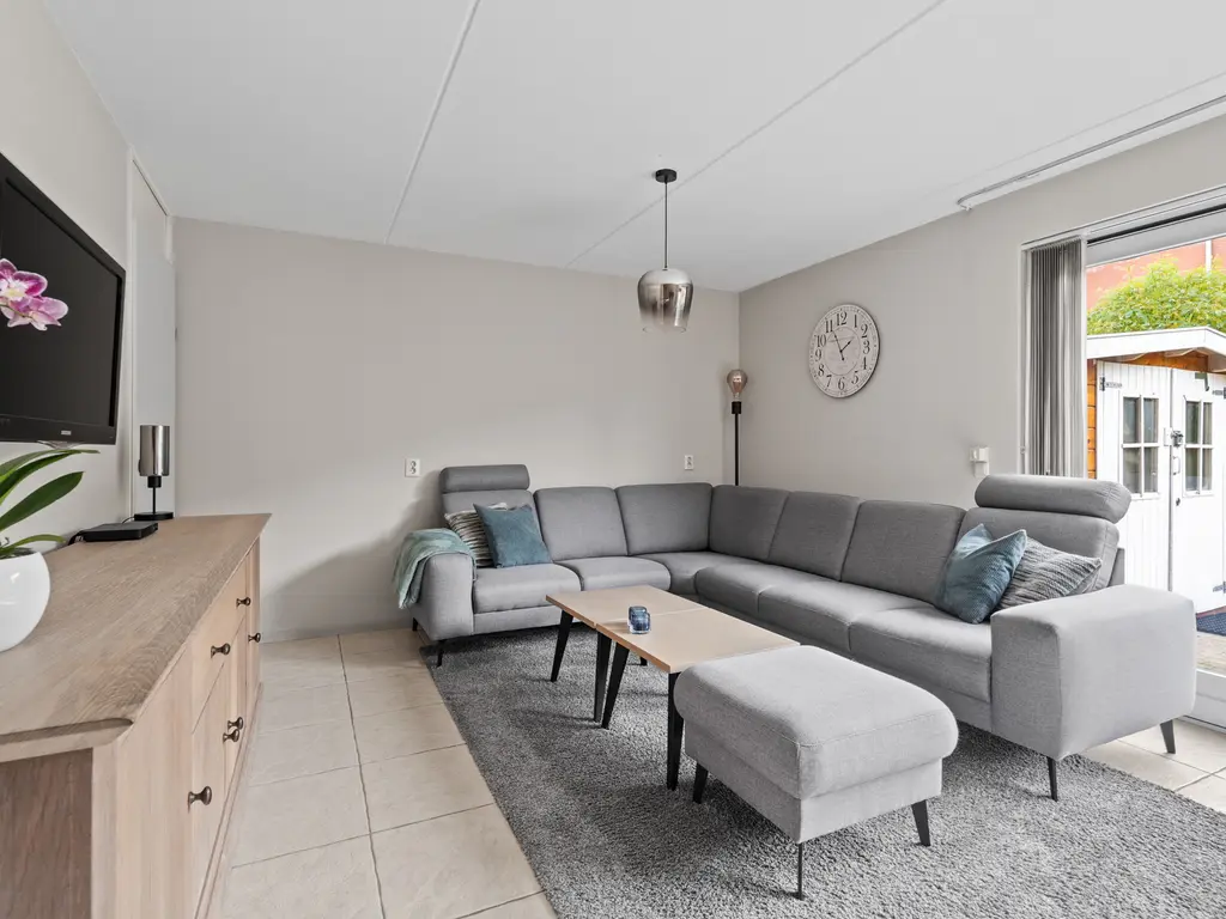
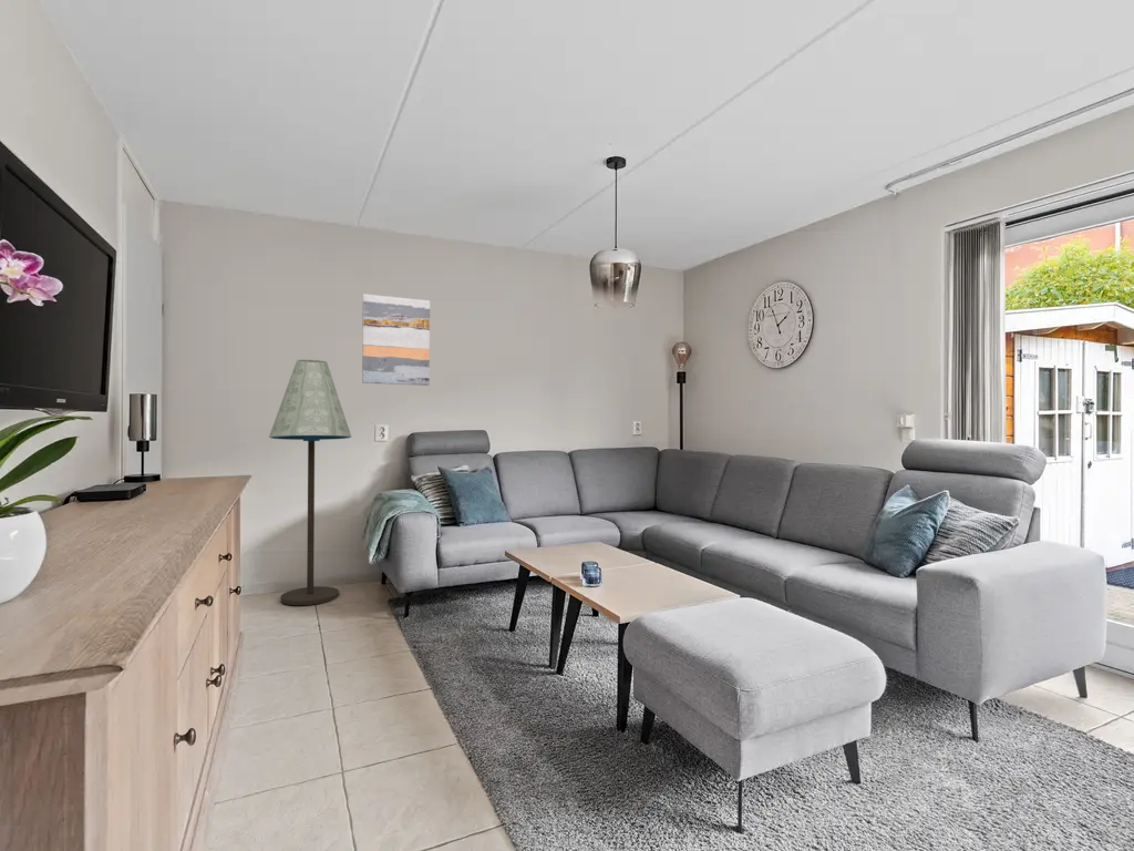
+ wall art (396, 340)
+ floor lamp (310, 478)
